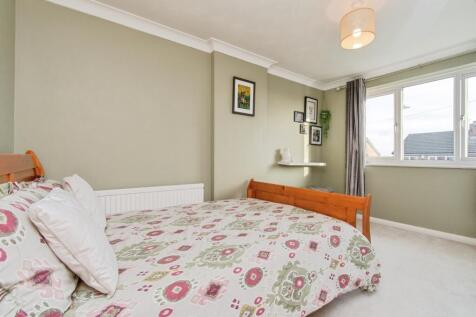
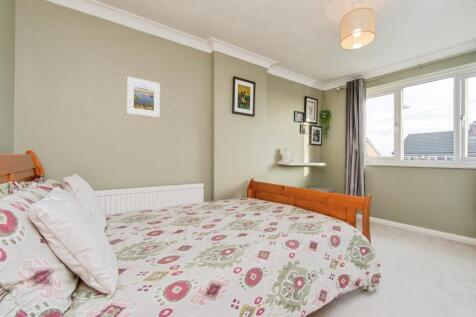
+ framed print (144, 97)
